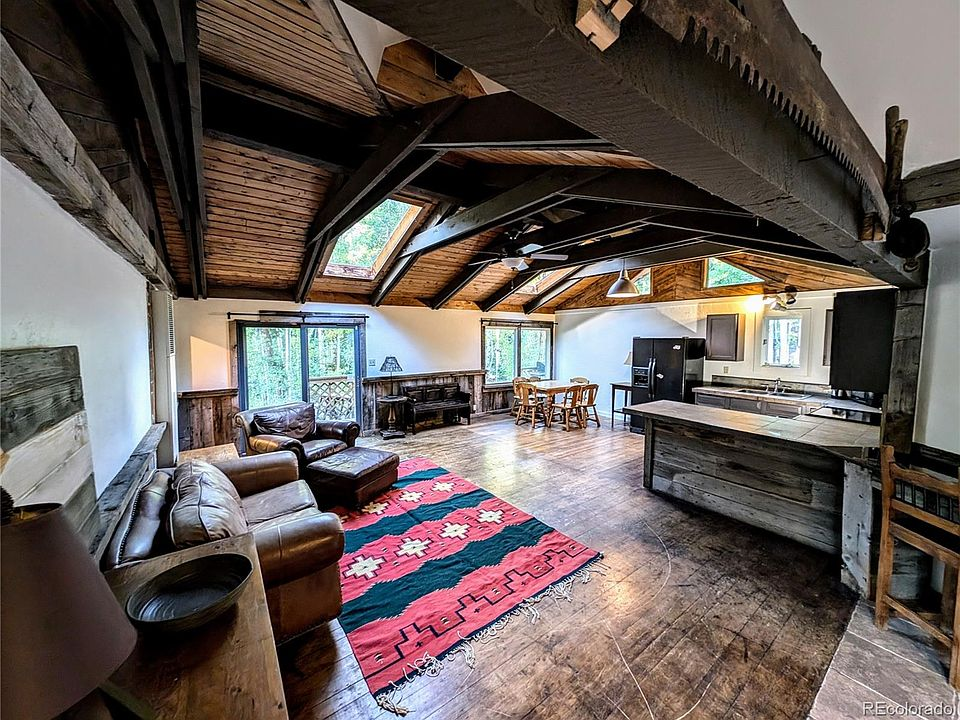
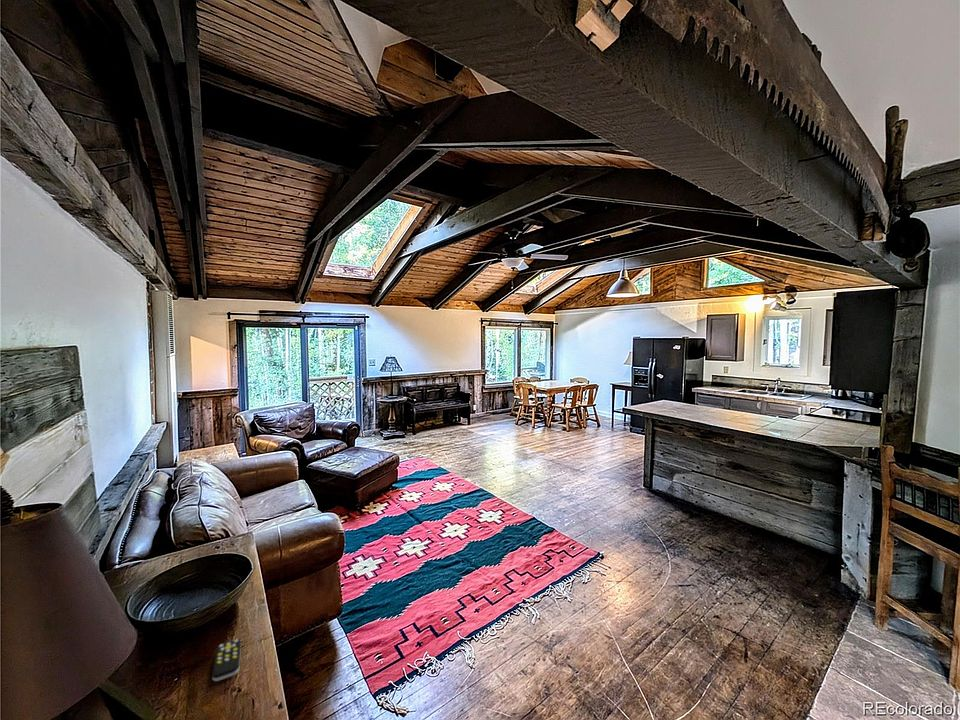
+ remote control (227, 658)
